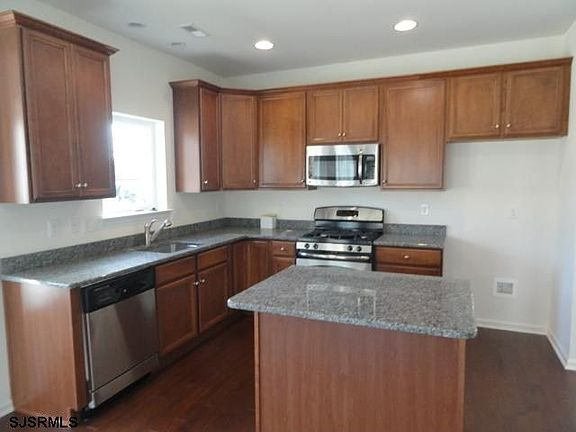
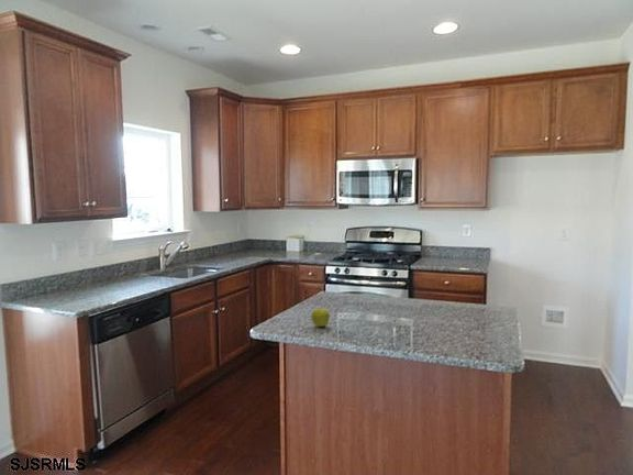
+ fruit (320, 317)
